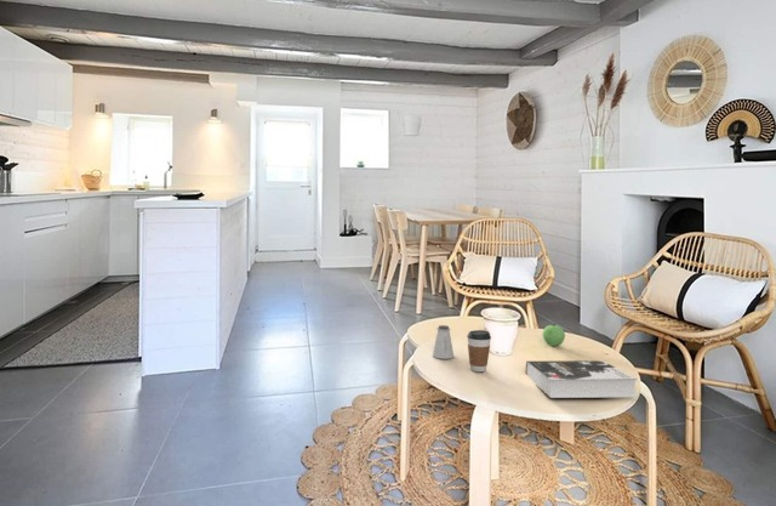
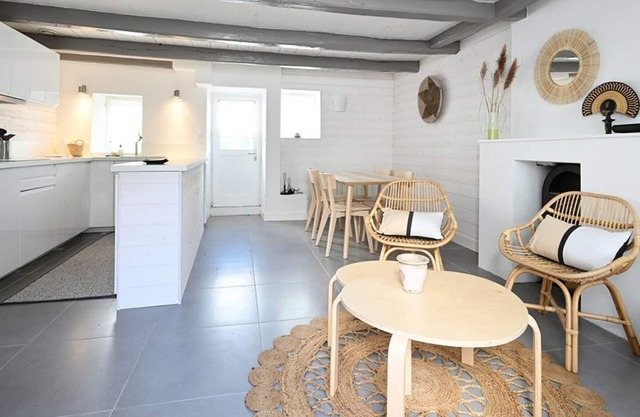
- coffee cup (478, 351)
- apple (553, 334)
- saltshaker (443, 341)
- book (577, 377)
